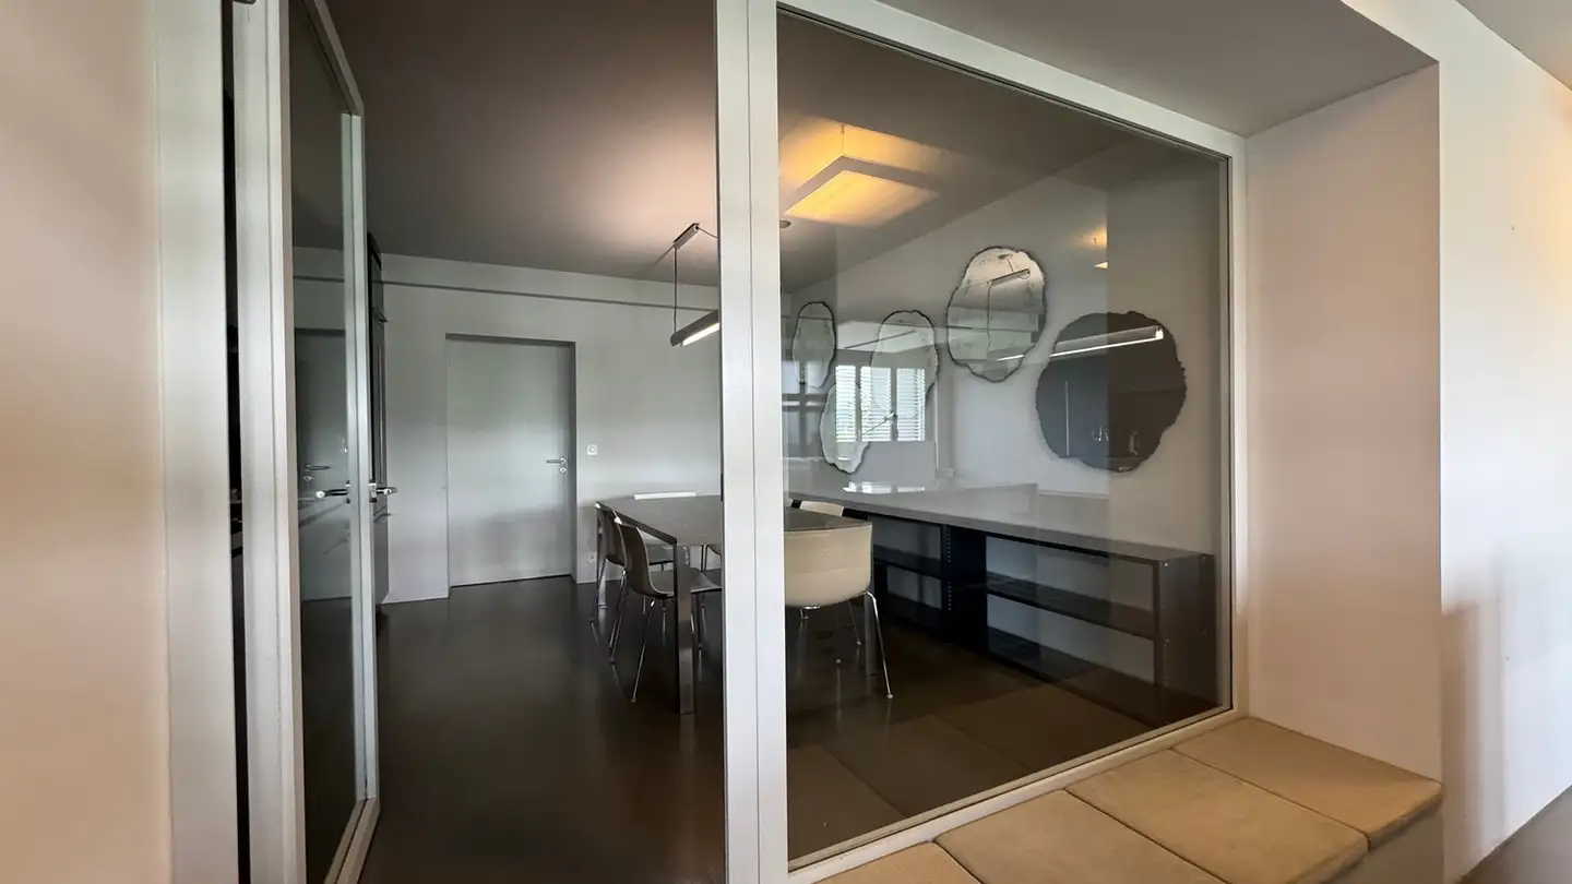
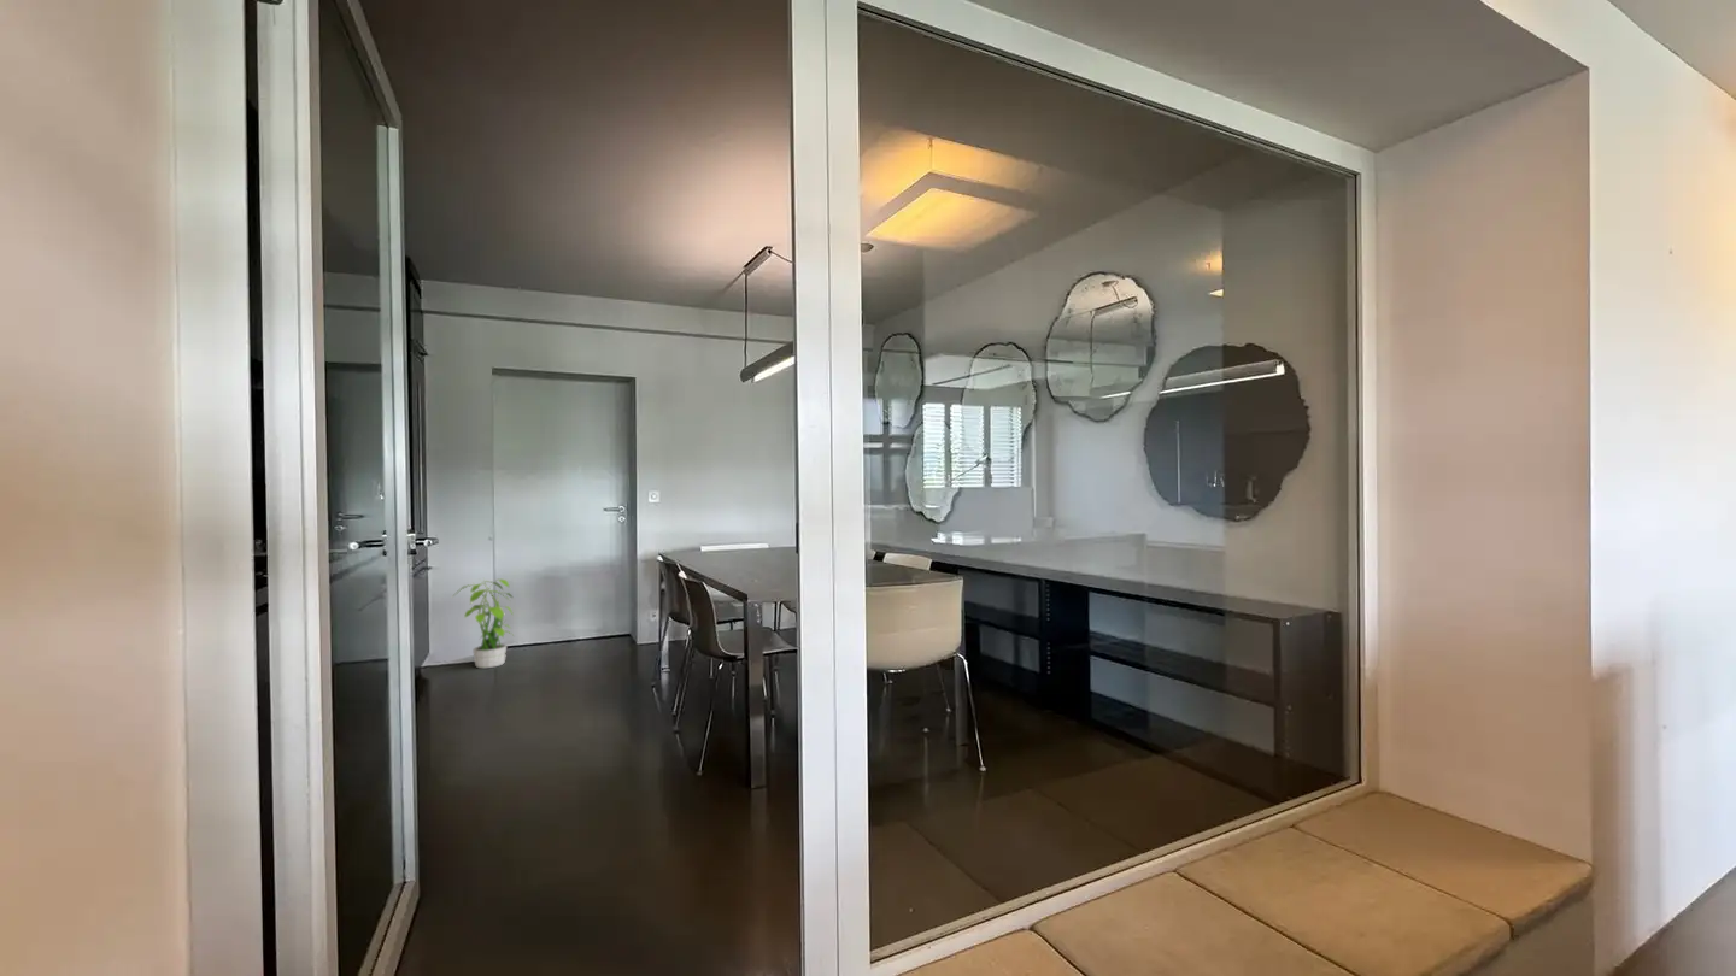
+ potted plant (483, 622)
